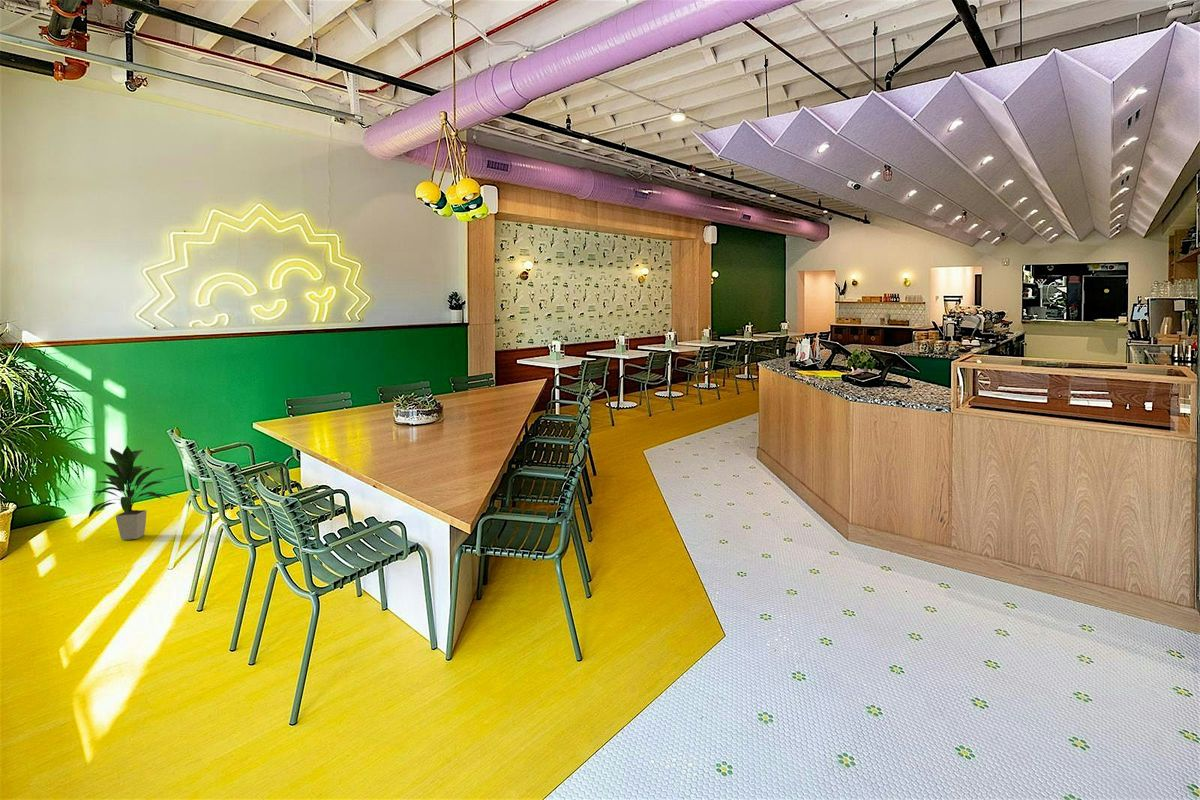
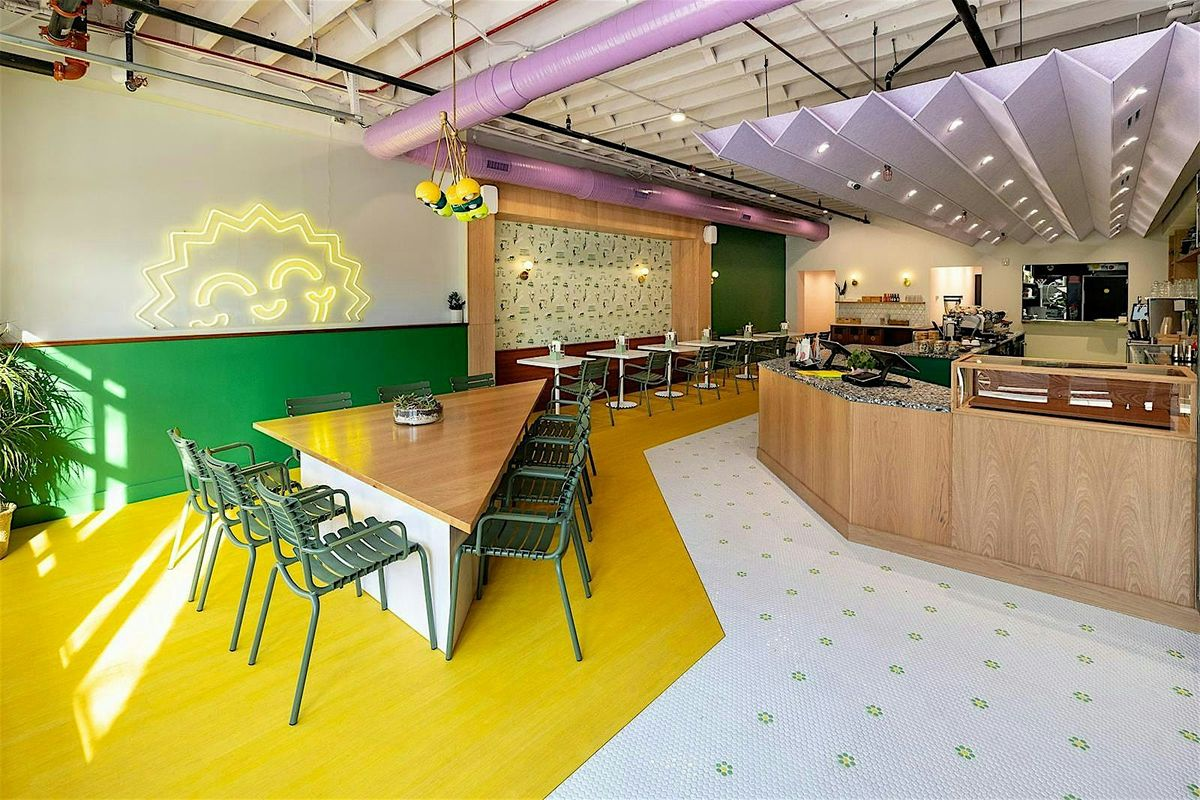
- indoor plant (127, 490)
